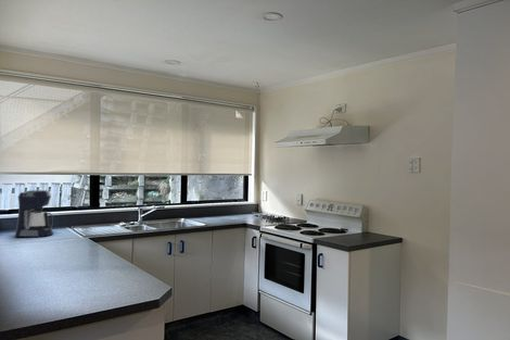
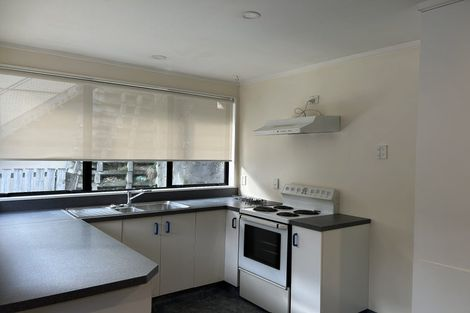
- coffee maker (34, 212)
